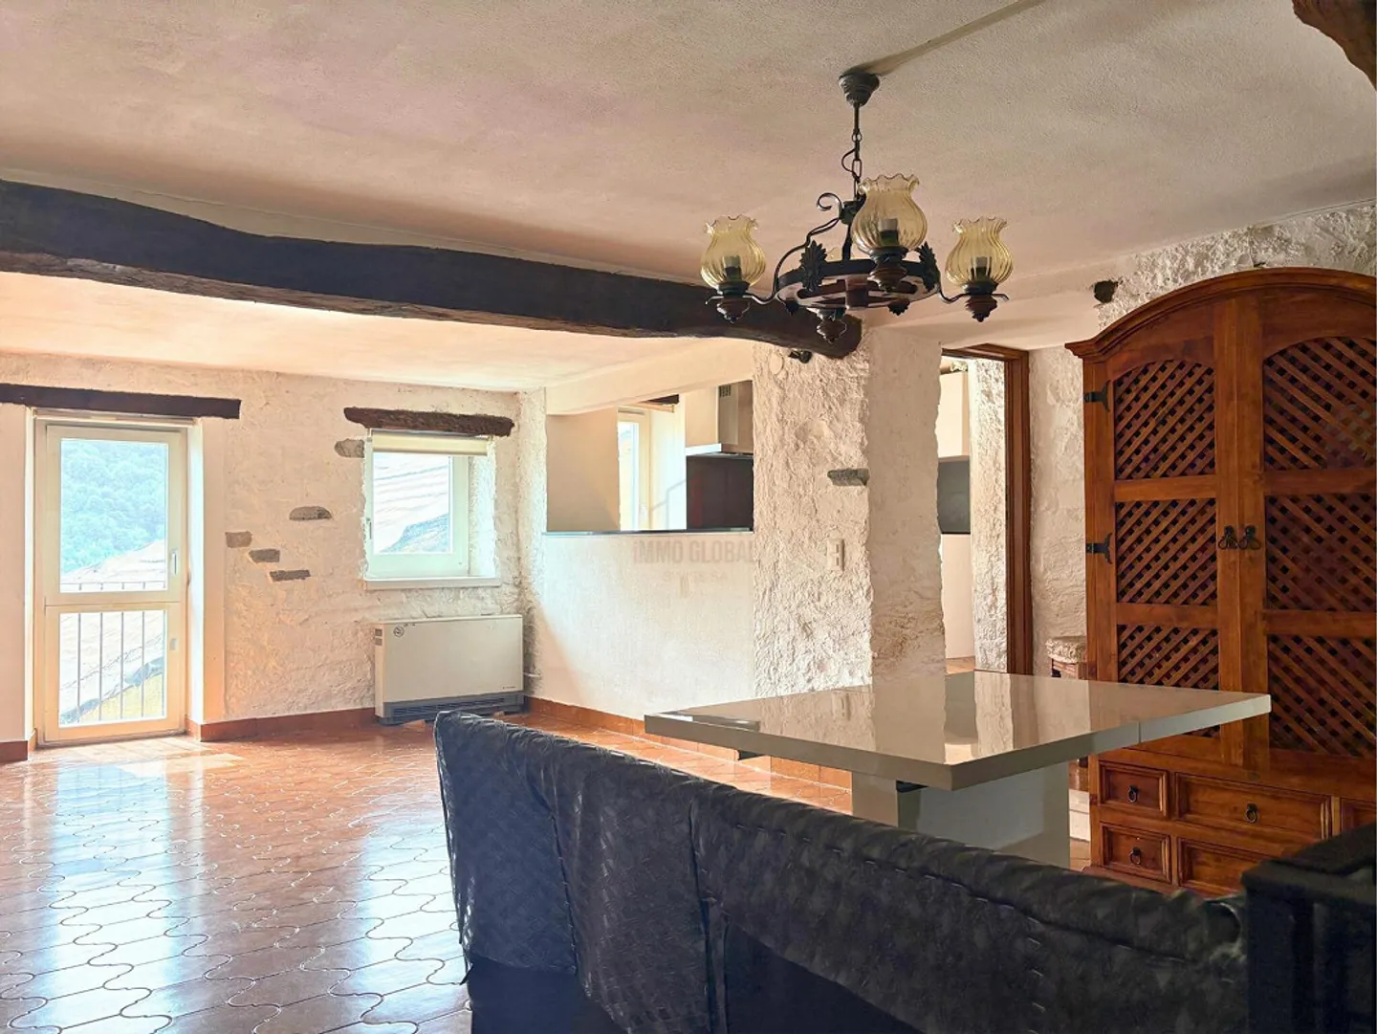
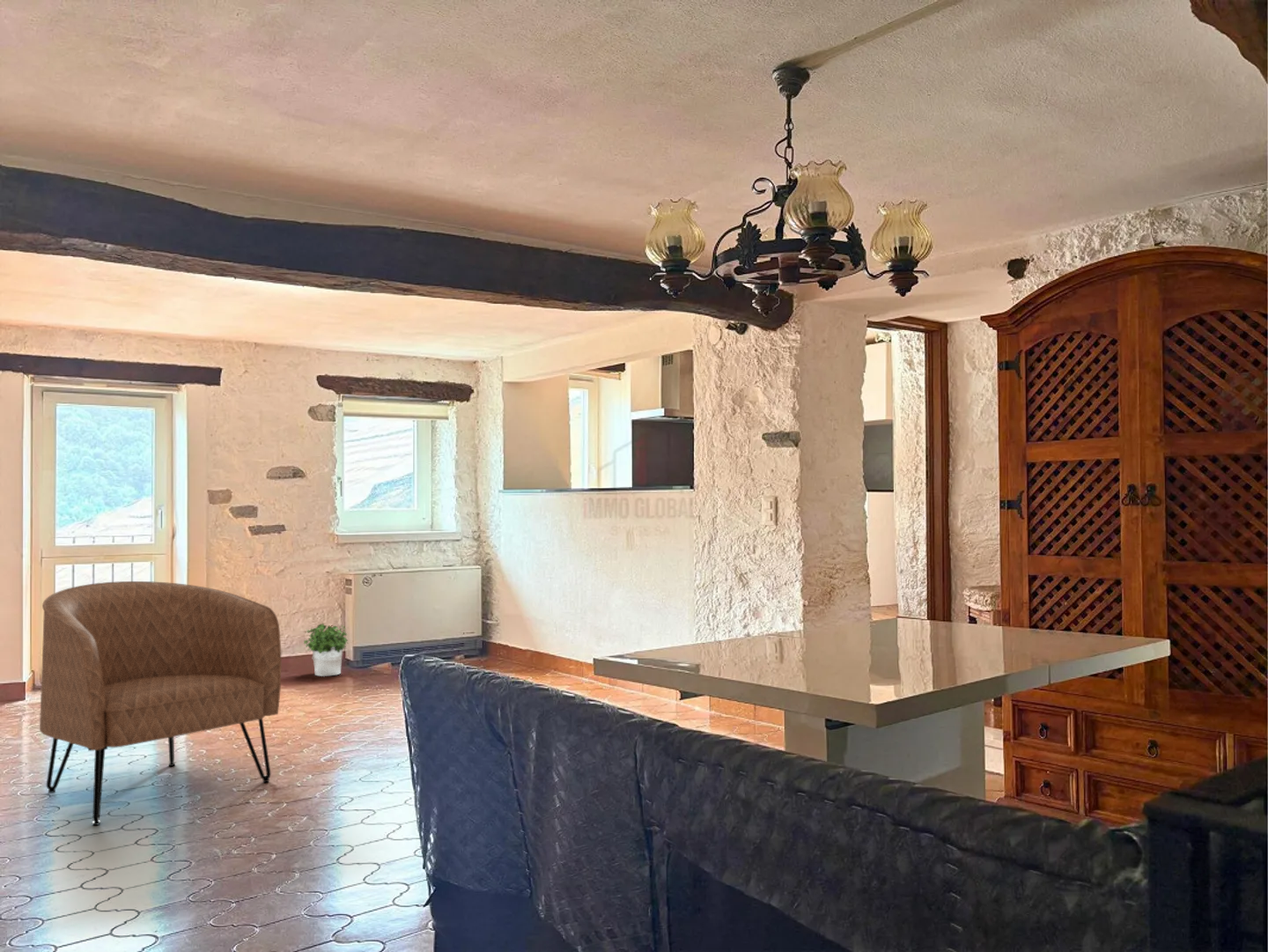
+ armchair (146, 686)
+ potted plant (326, 648)
